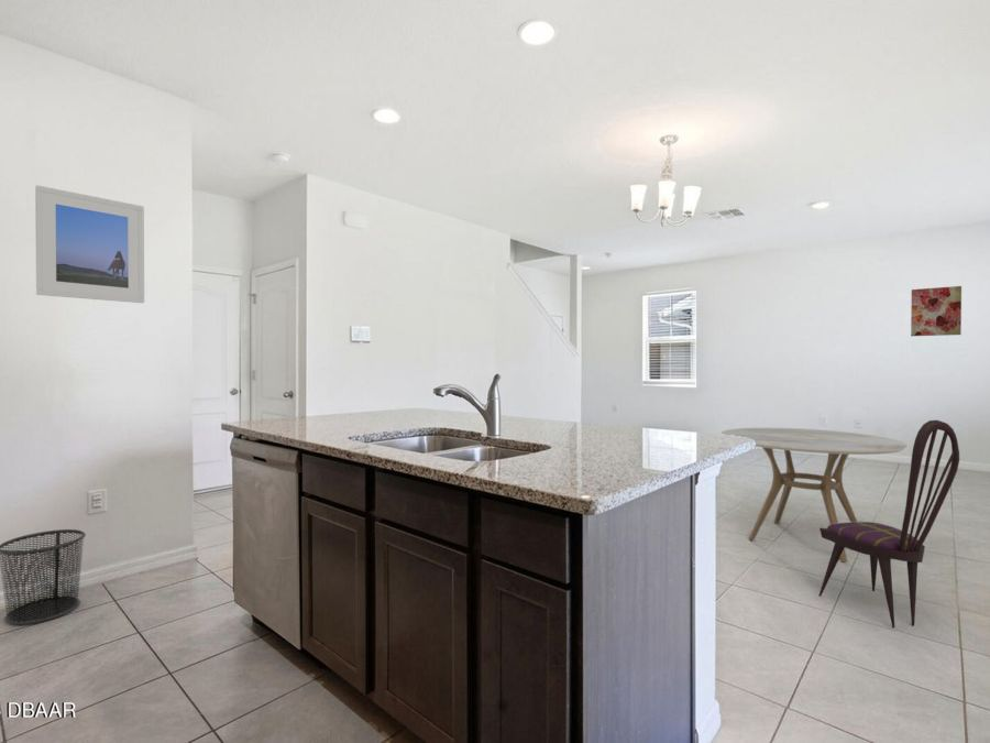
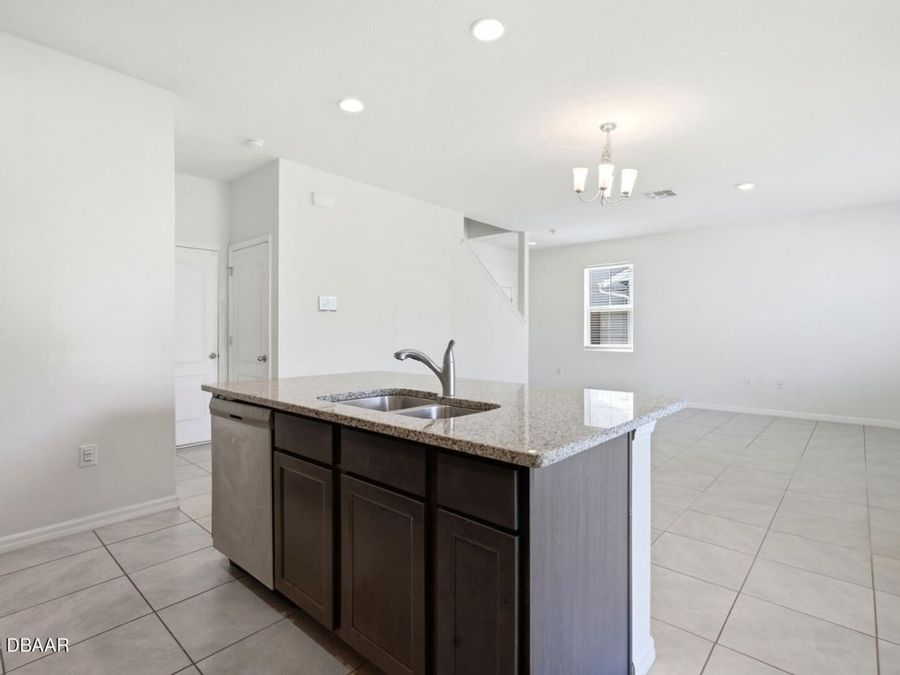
- dining chair (882, 524)
- trash can (43, 575)
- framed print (92, 248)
- wall art (935, 312)
- dining table (805, 488)
